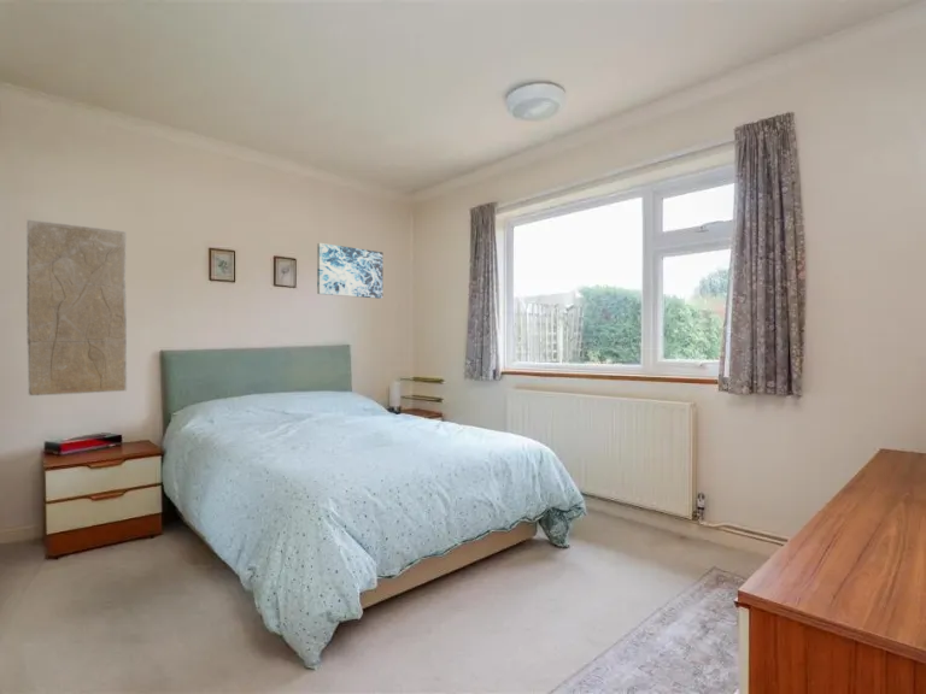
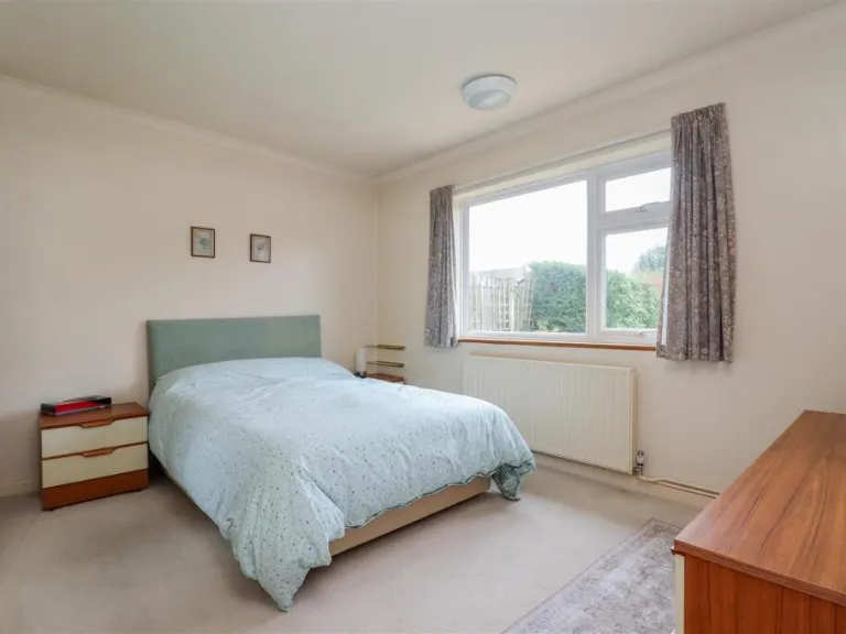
- wall art (351, 271)
- stone relief (78, 310)
